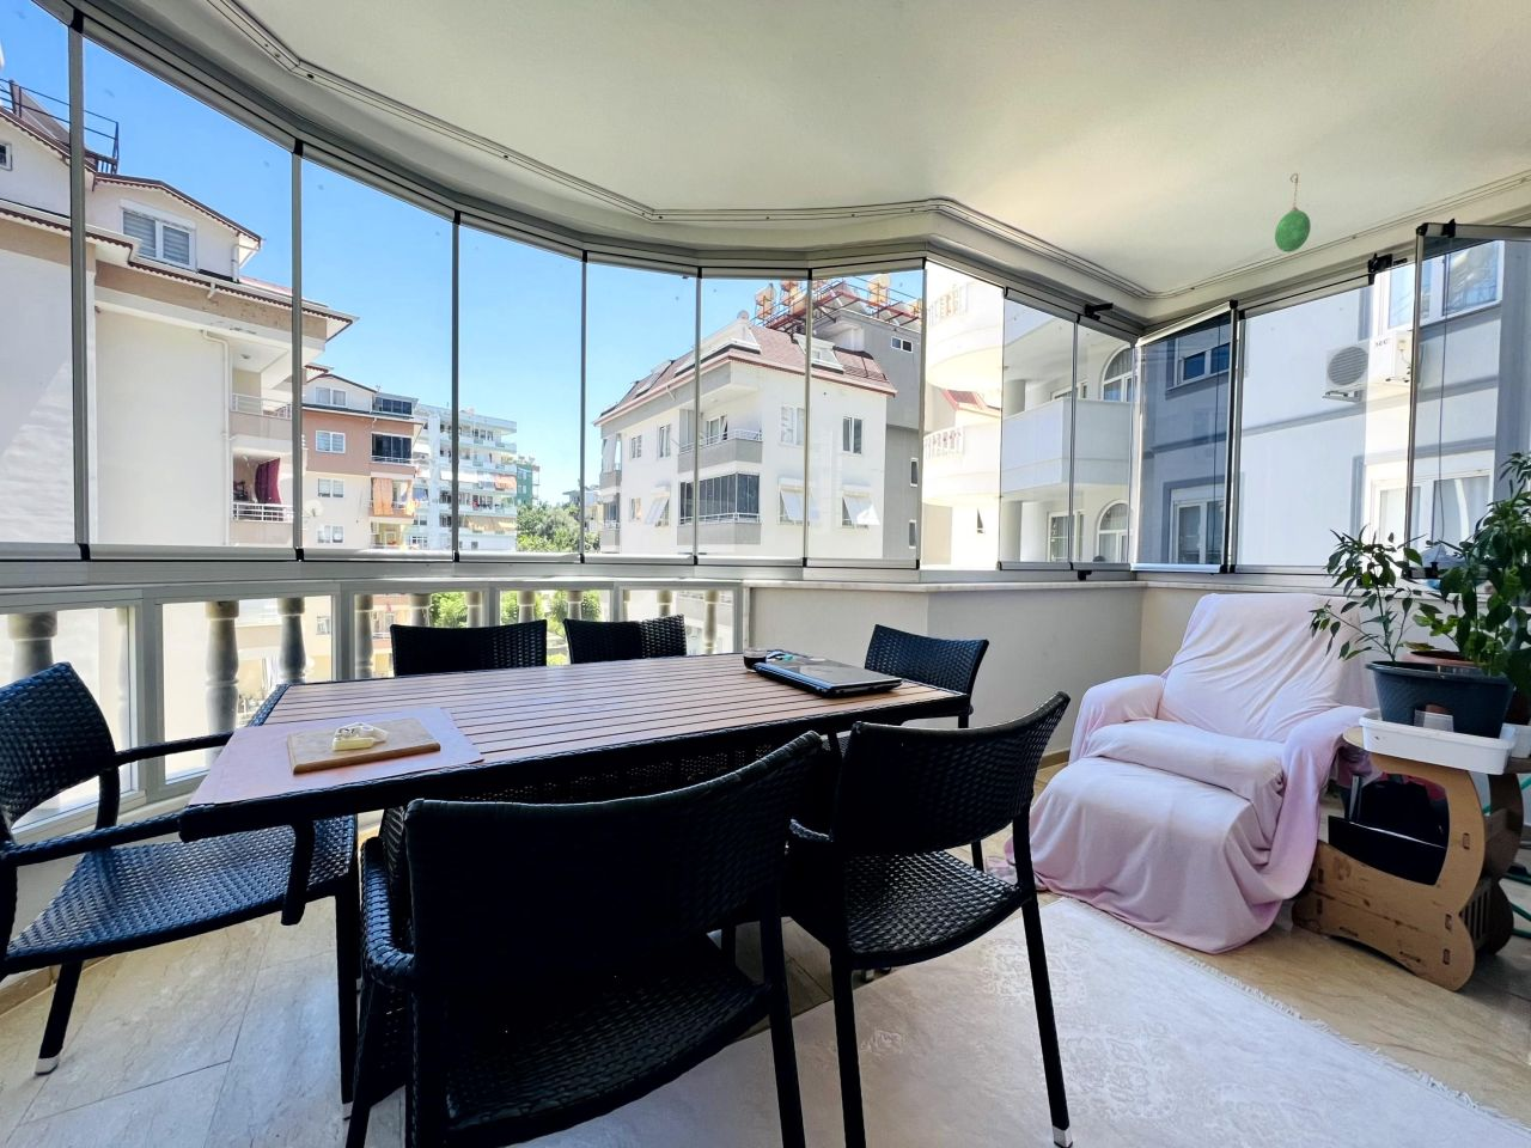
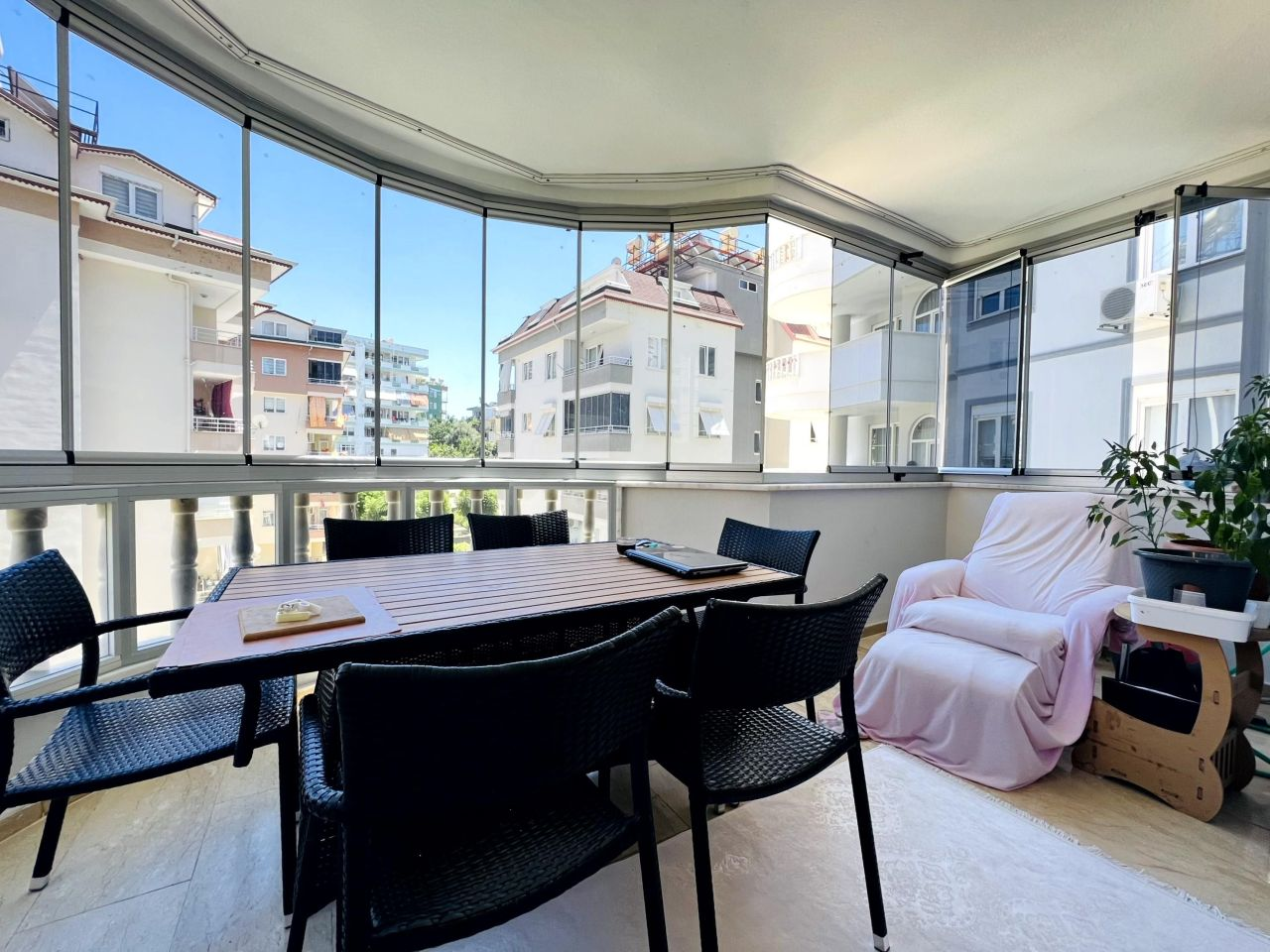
- hanging planter (1294, 212)
